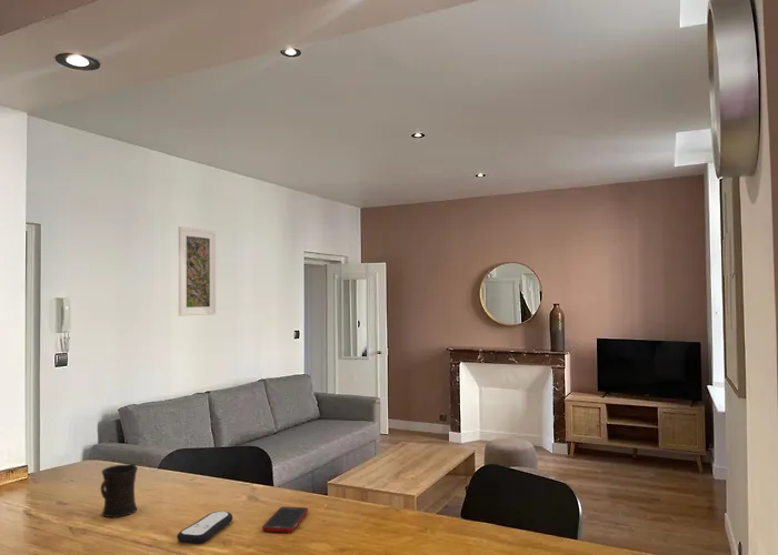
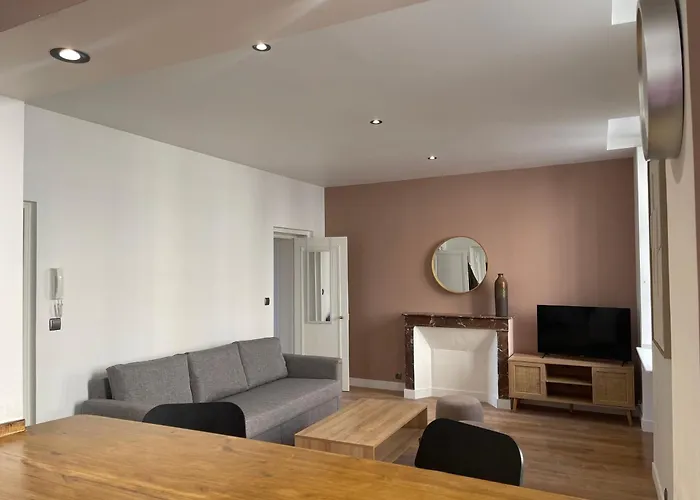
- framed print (197, 272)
- mug (118, 491)
- cell phone (286, 518)
- remote control (207, 526)
